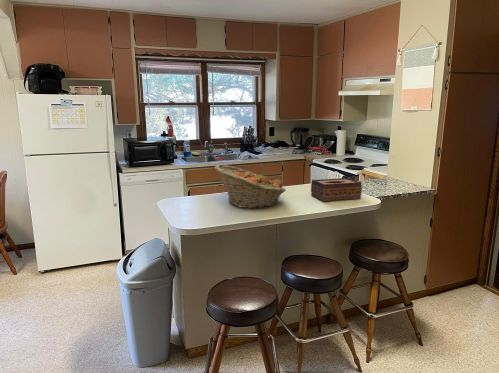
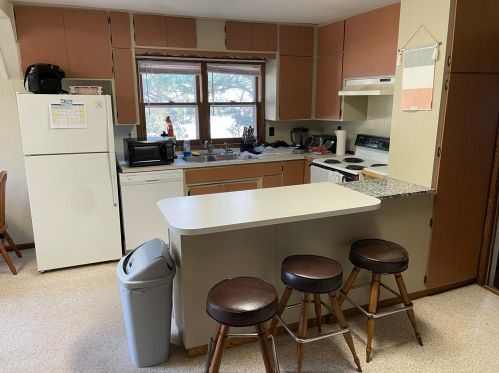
- fruit basket (249, 183)
- tissue box (335, 189)
